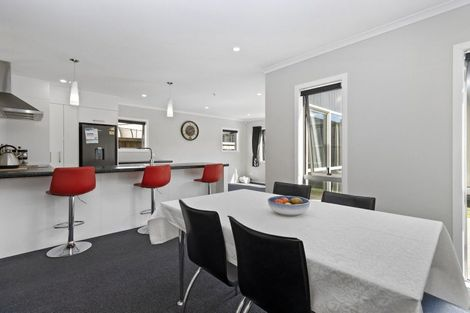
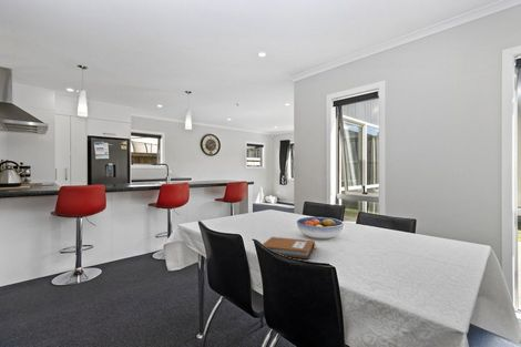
+ notebook (289, 246)
